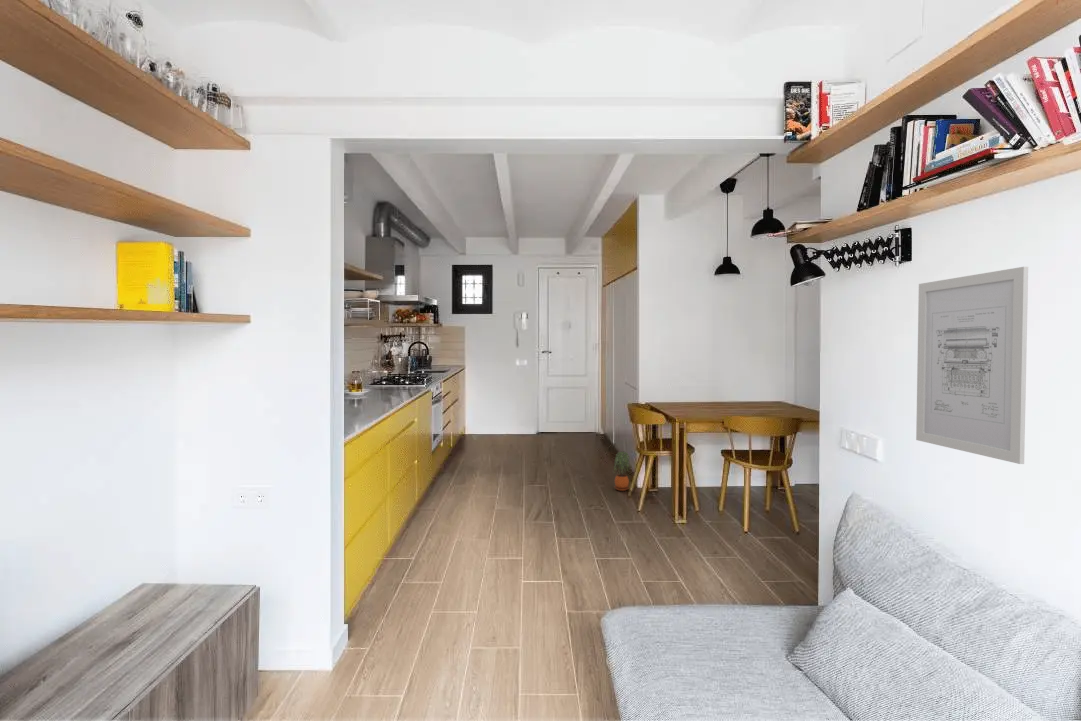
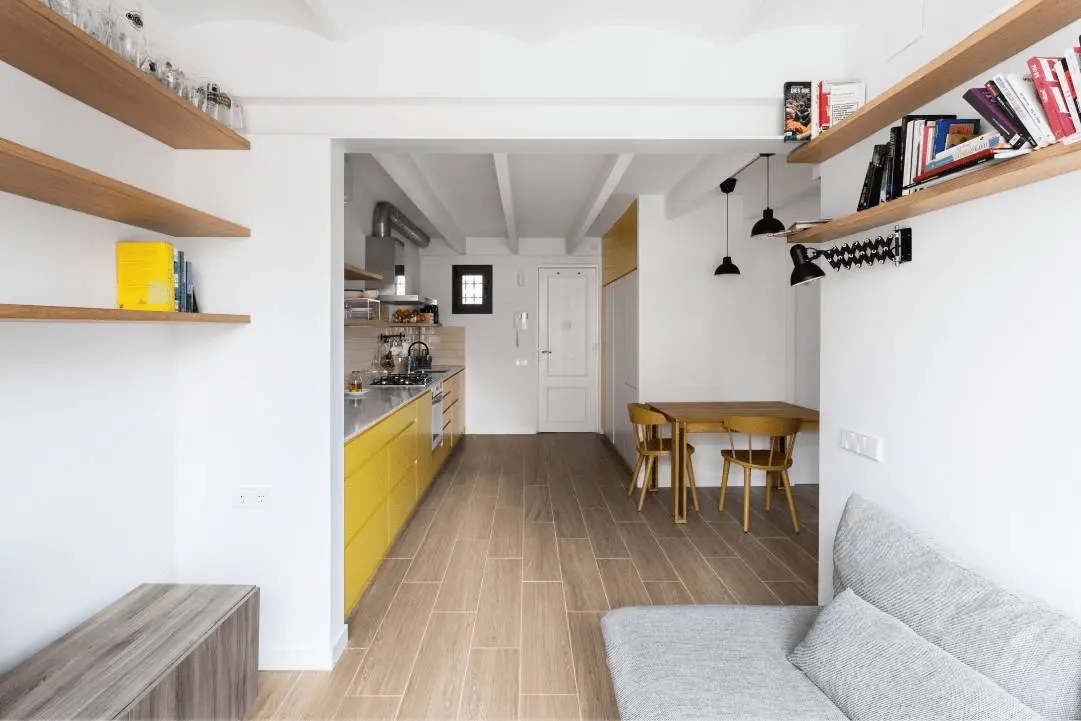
- potted plant (621, 470)
- wall art (965, 363)
